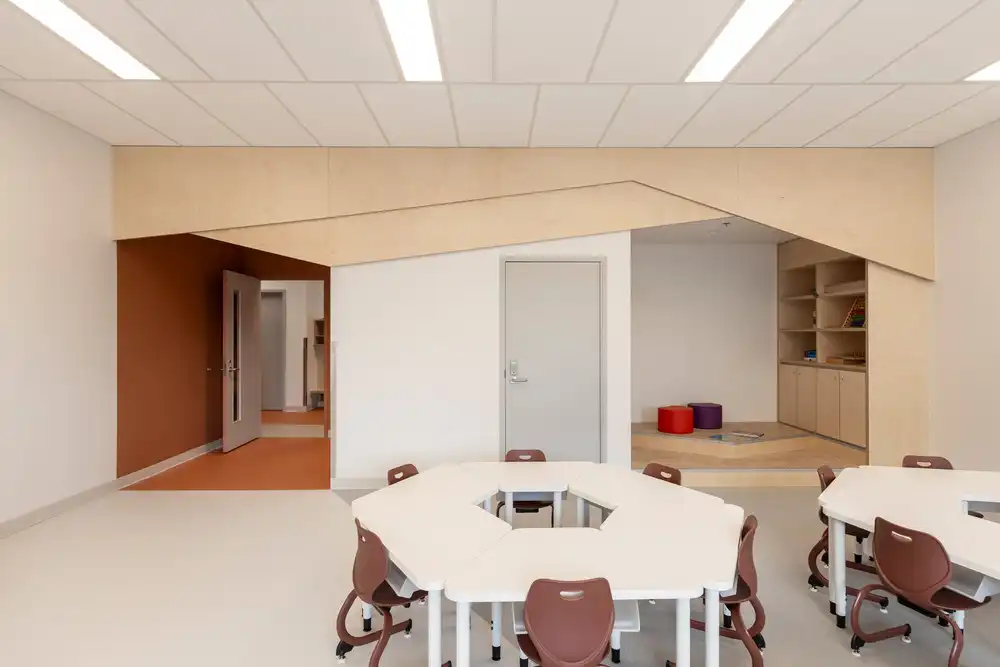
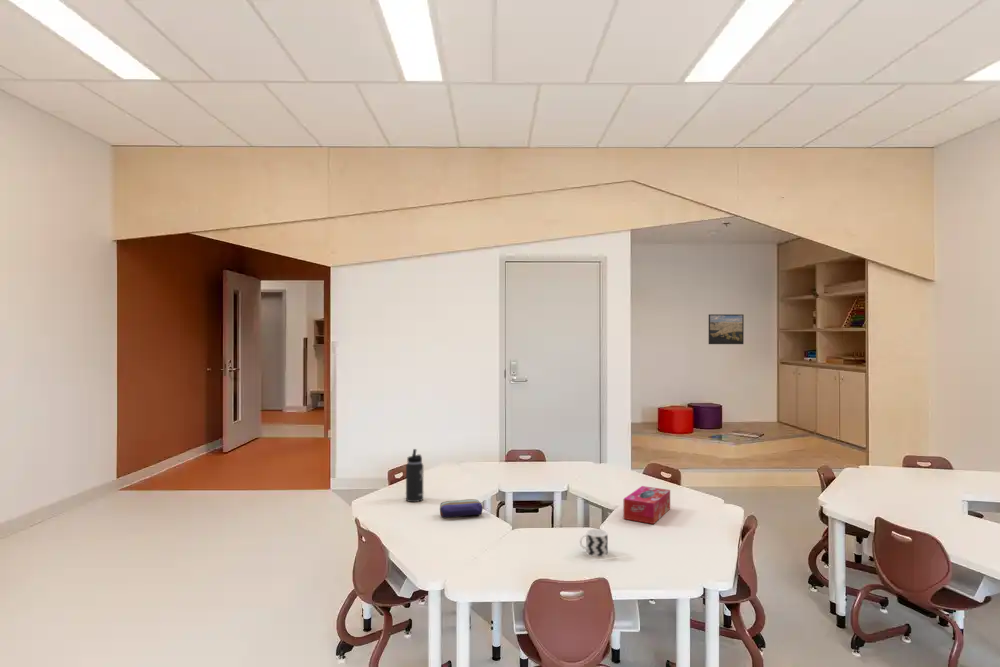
+ tissue box (647, 504)
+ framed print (726, 329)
+ pencil case (461, 508)
+ thermos bottle (415, 473)
+ cup (593, 543)
